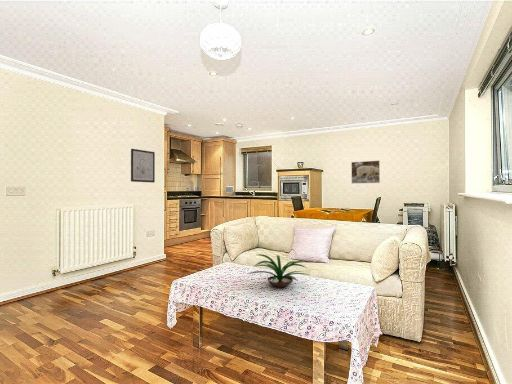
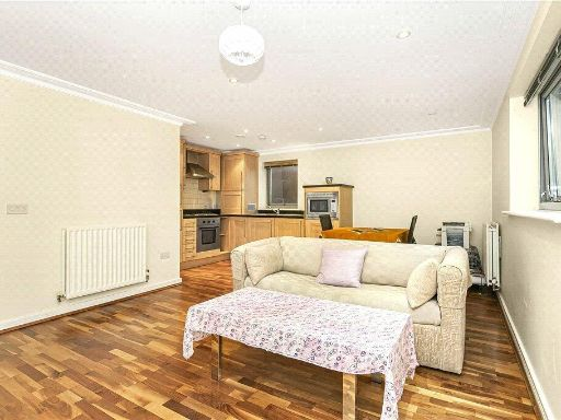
- wall art (143, 166)
- plant (275, 271)
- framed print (365, 172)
